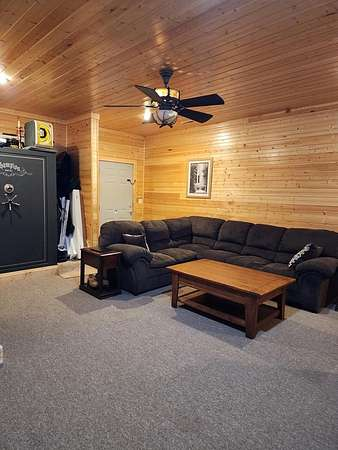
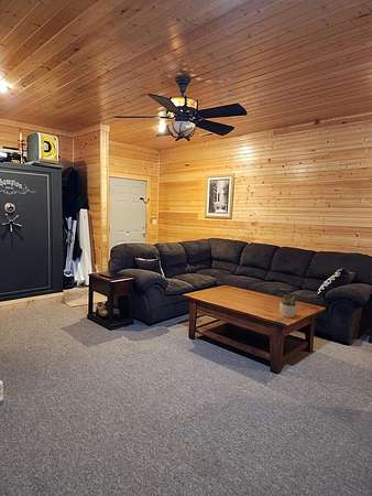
+ succulent plant (288, 305)
